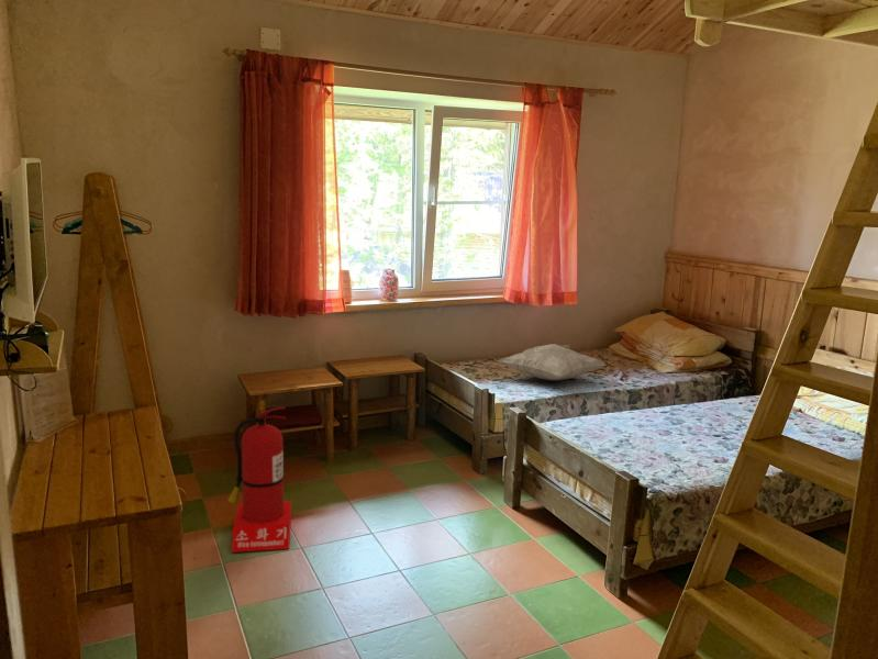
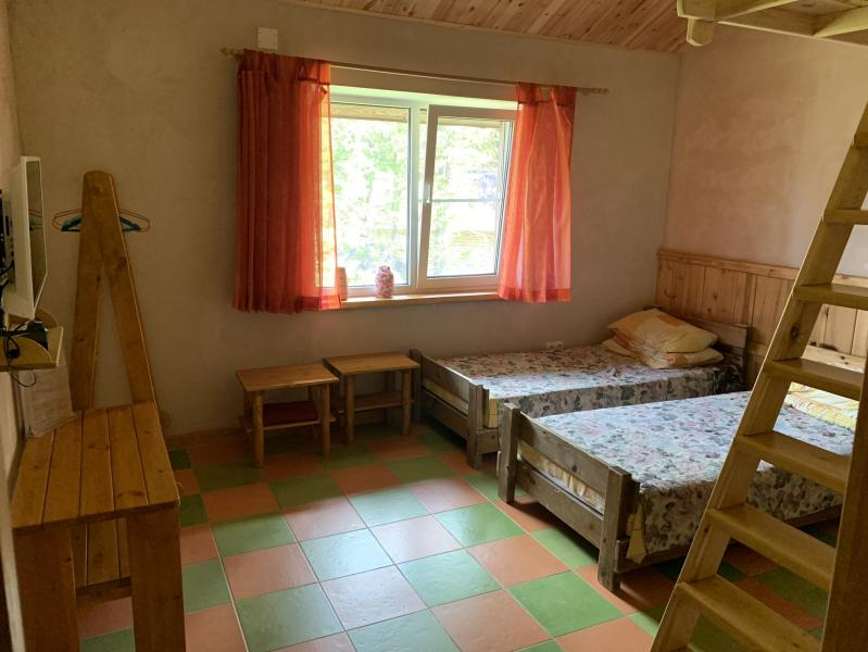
- decorative pillow (552, 362)
- fire extinguisher (262, 472)
